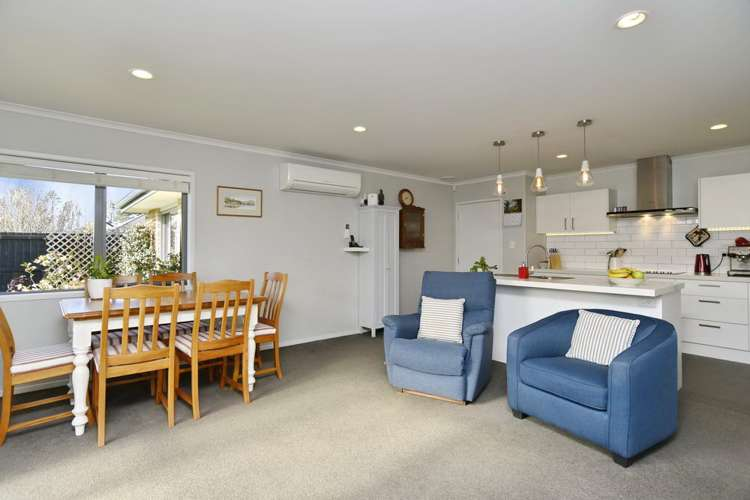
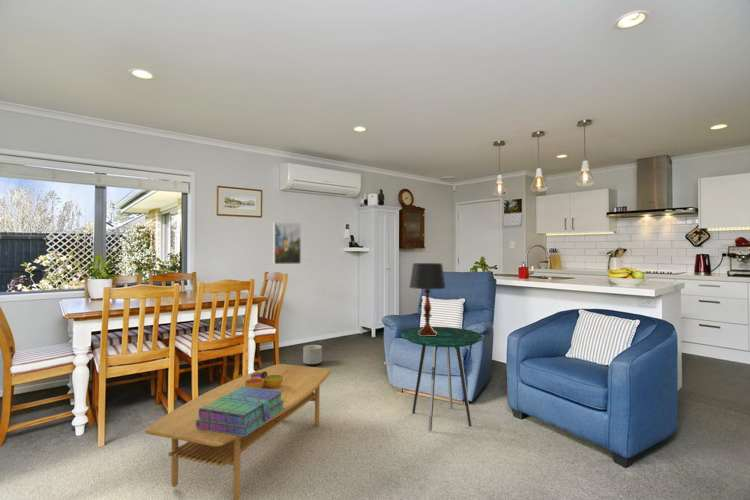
+ side table (434, 376)
+ planter (312, 355)
+ decorative bowl (260, 379)
+ table lamp (427, 298)
+ stack of books (243, 407)
+ coffee table (259, 426)
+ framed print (287, 243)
